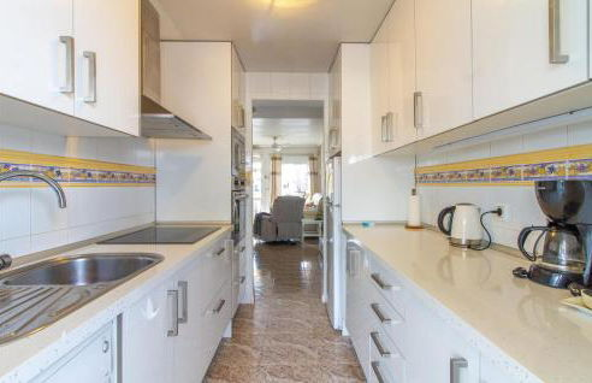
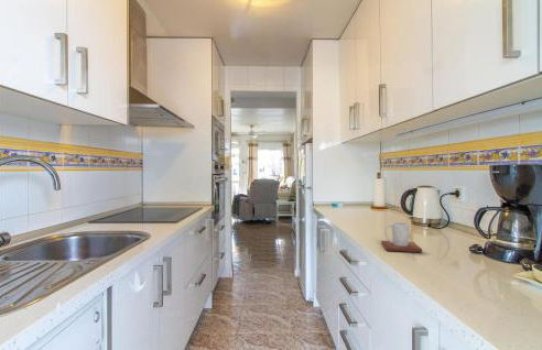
+ mug (400, 236)
